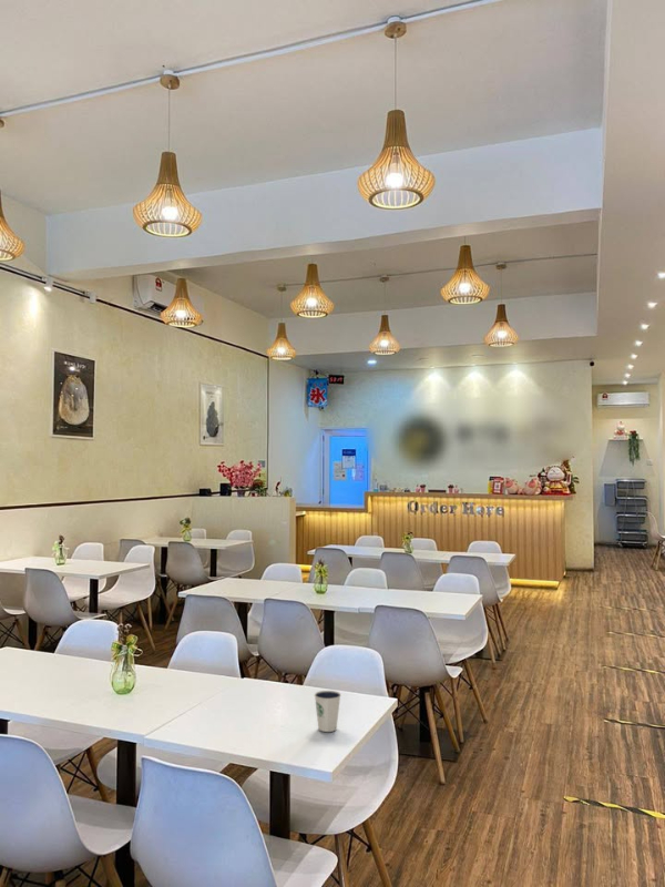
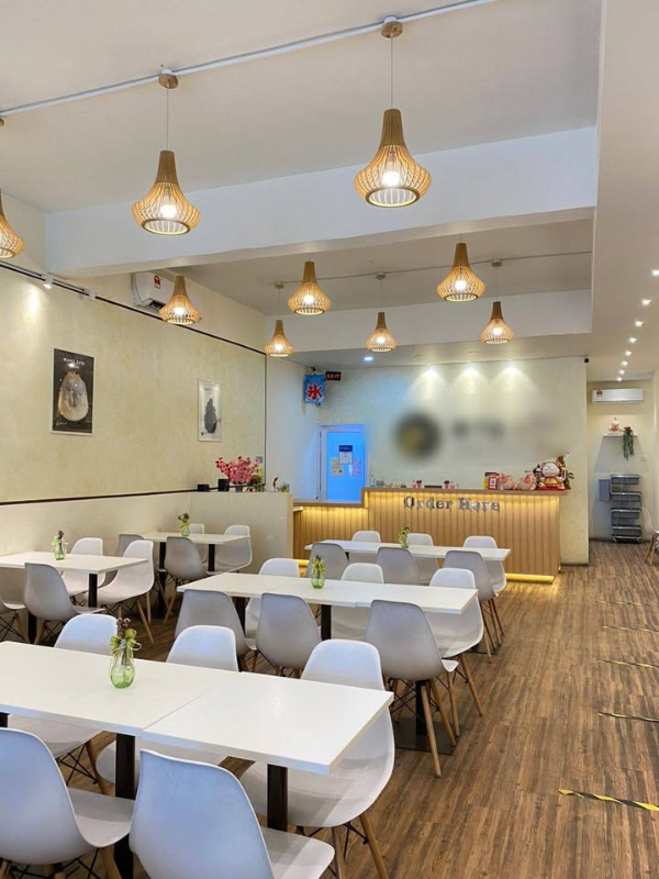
- dixie cup (327, 711)
